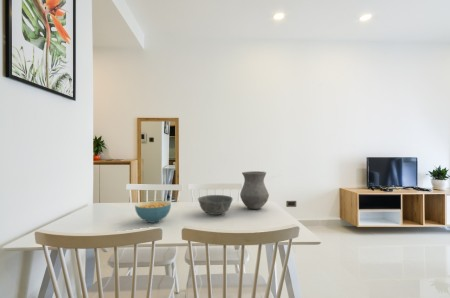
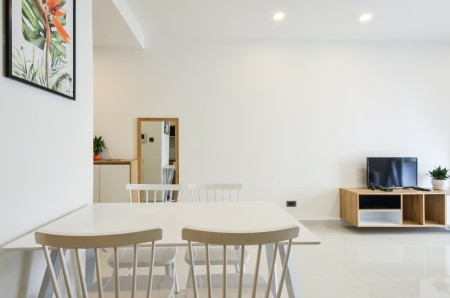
- cereal bowl (153, 212)
- vase (254, 190)
- bowl (215, 205)
